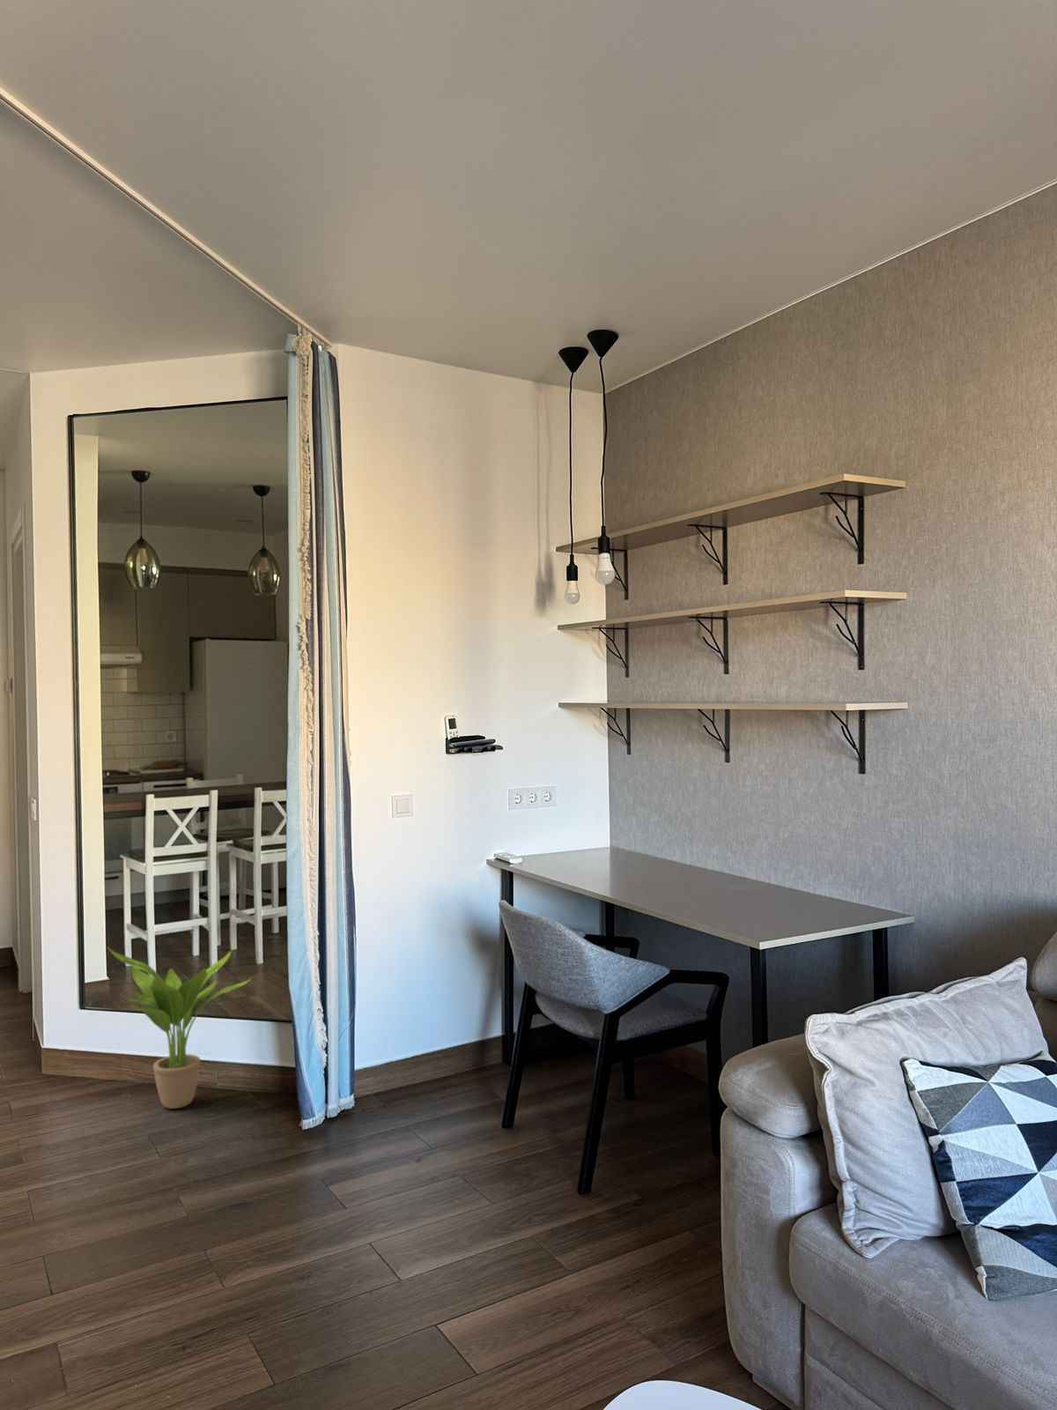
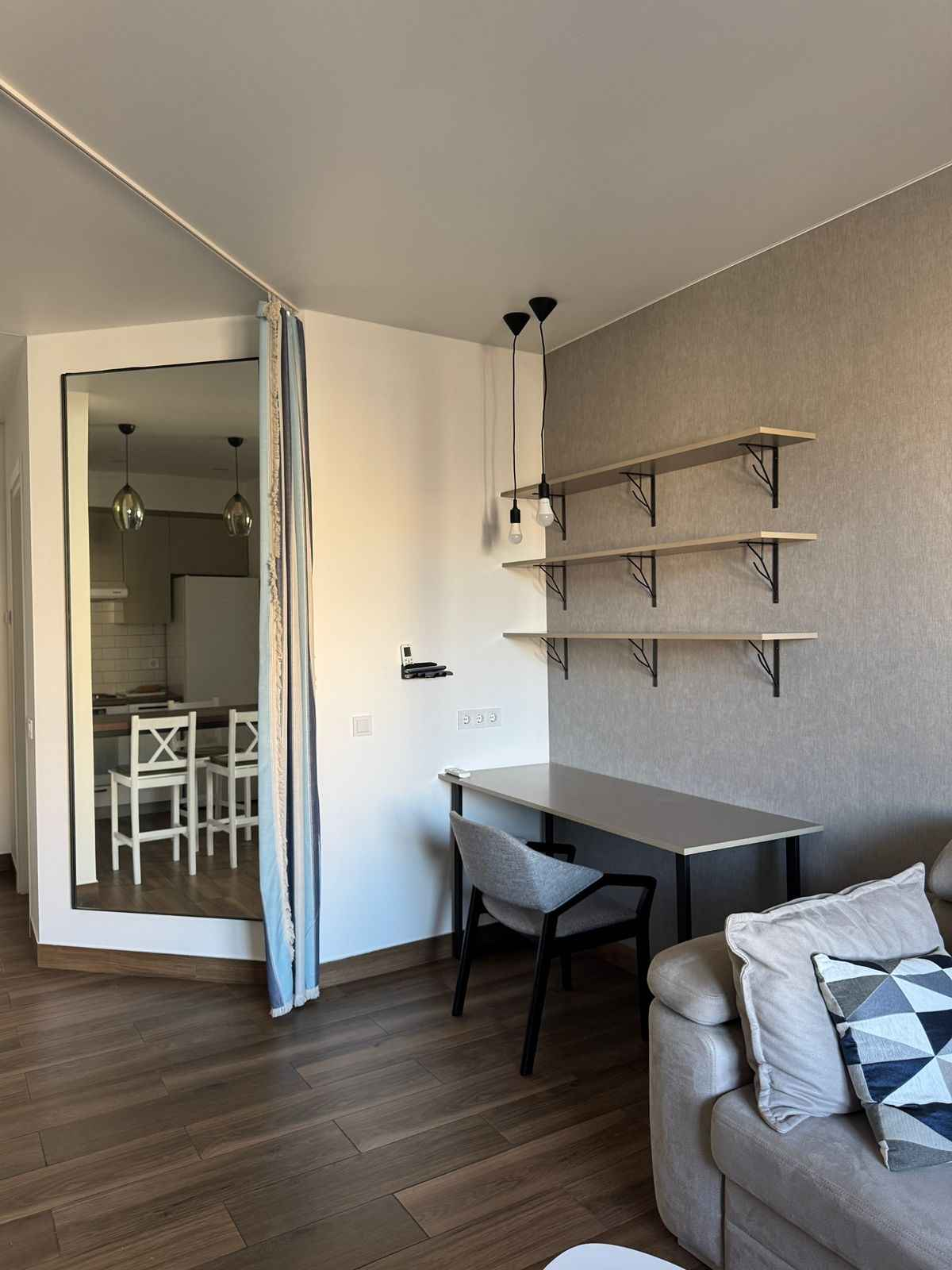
- potted plant (172, 1026)
